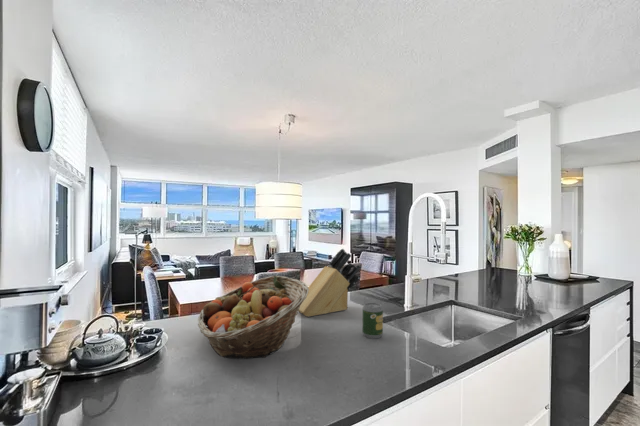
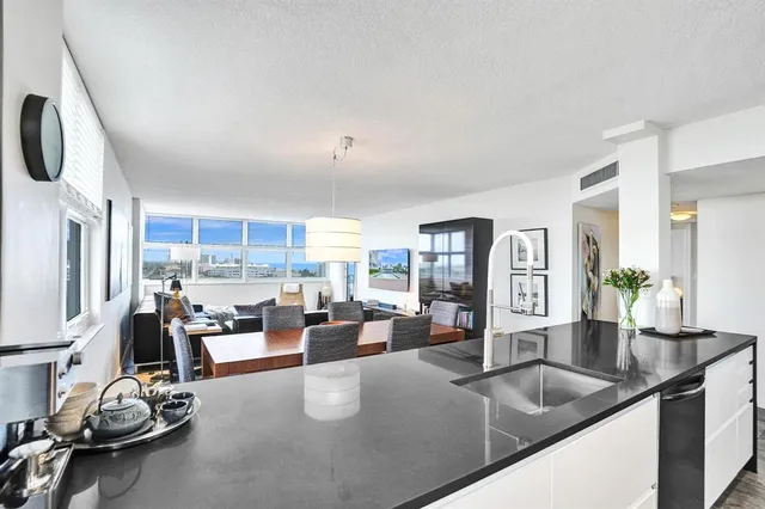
- soda can (372, 320)
- knife block (328, 279)
- fruit basket (253, 311)
